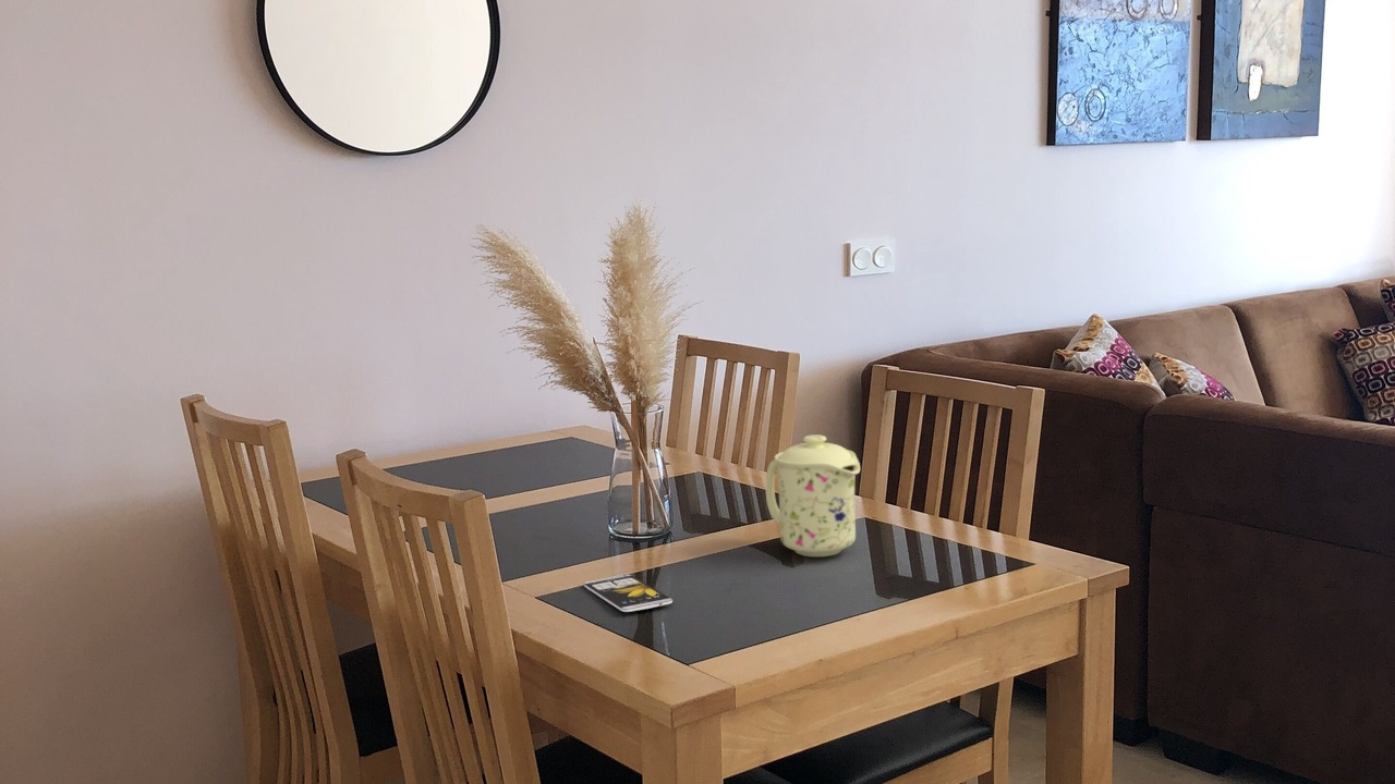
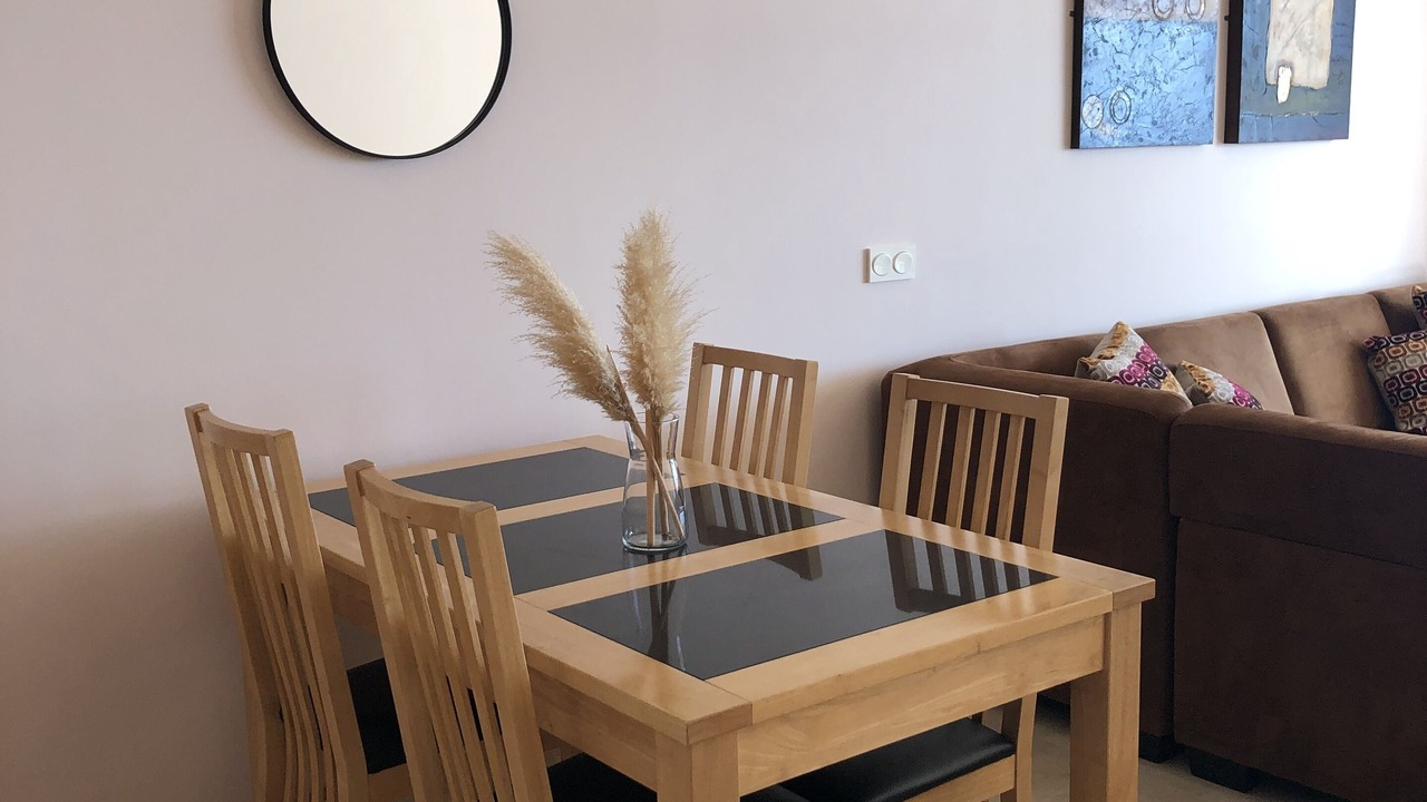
- mug (811, 493)
- smartphone (627, 592)
